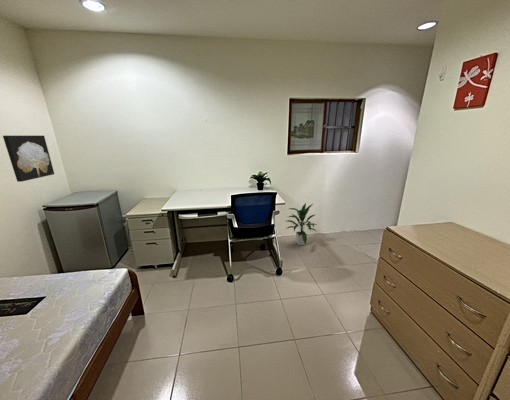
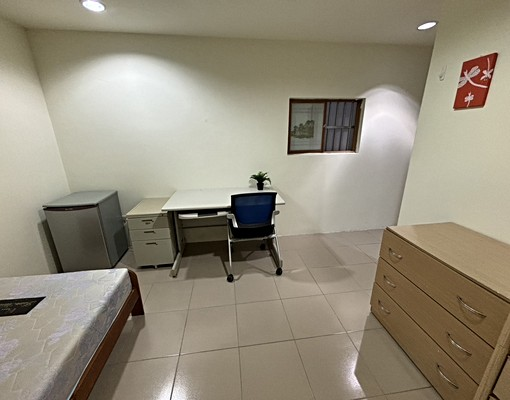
- indoor plant (301, 224)
- wall art (31, 157)
